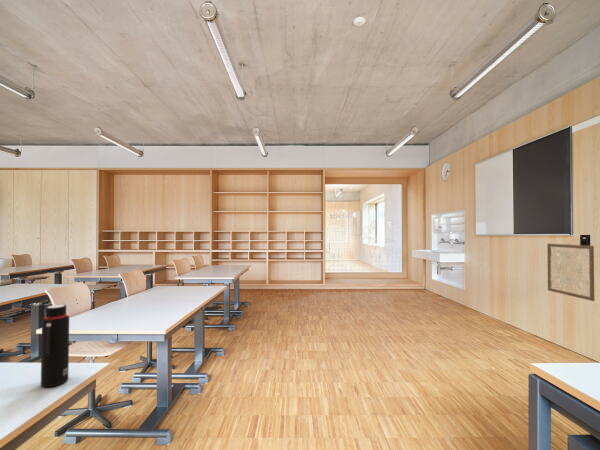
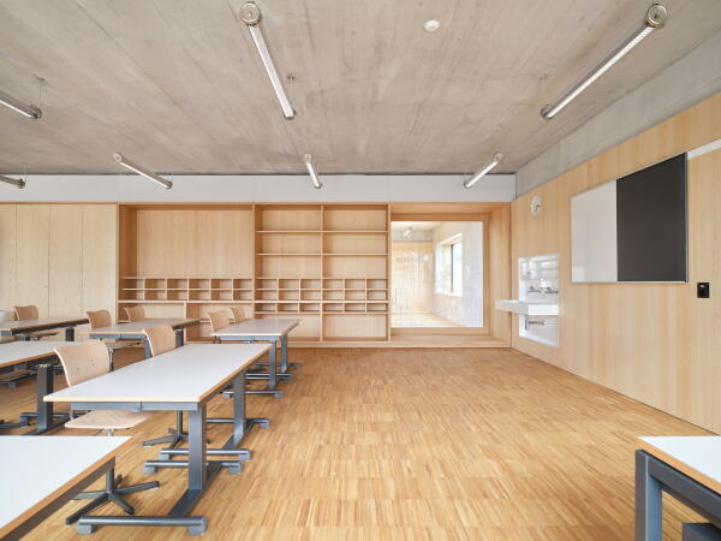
- wall art (570, 267)
- water bottle (54, 344)
